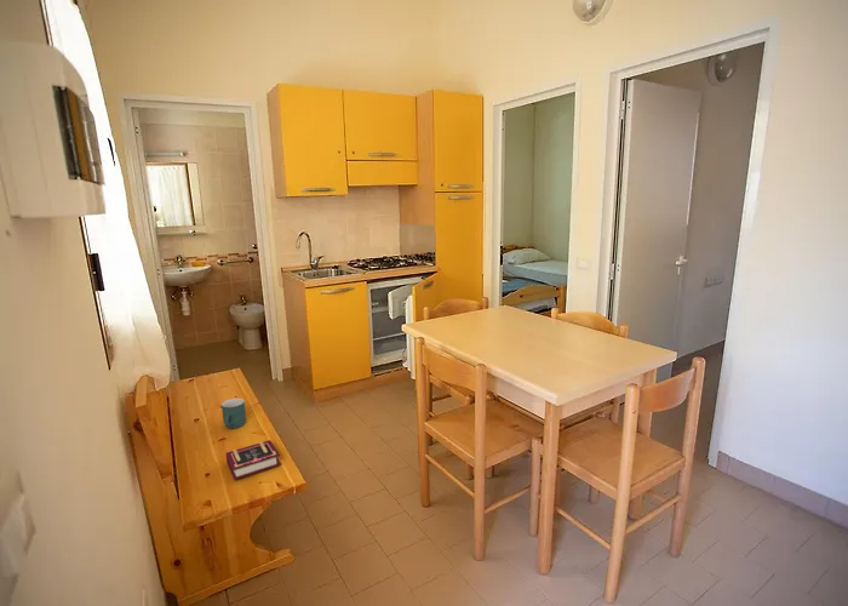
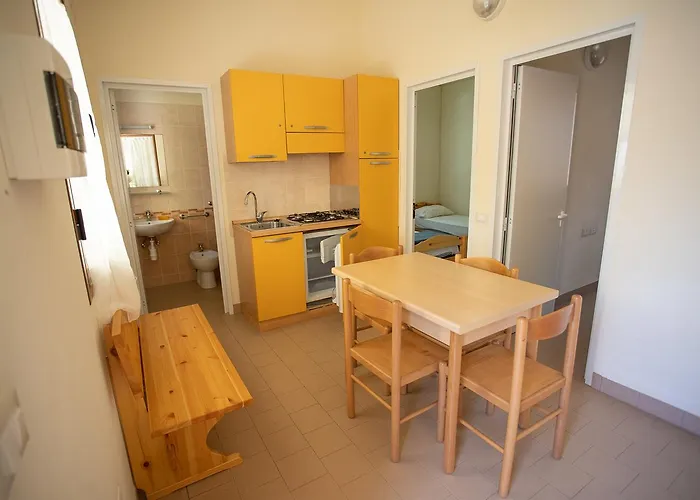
- mug (234, 415)
- book (252, 458)
